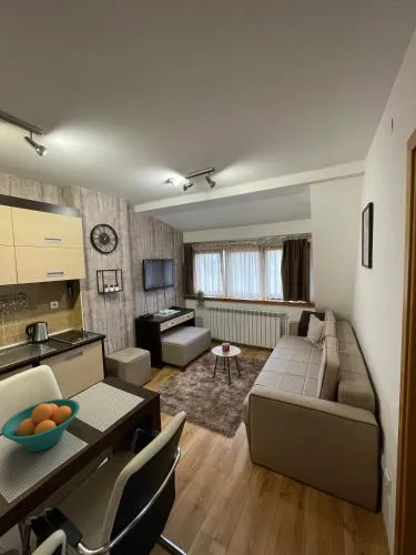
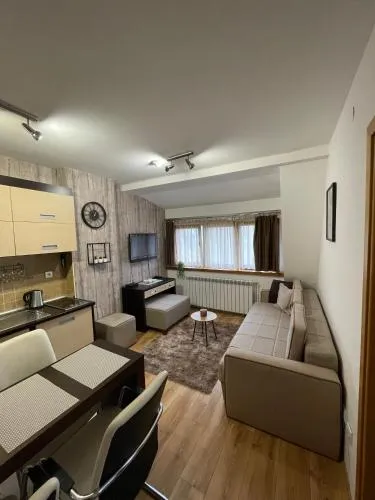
- fruit bowl (43, 422)
